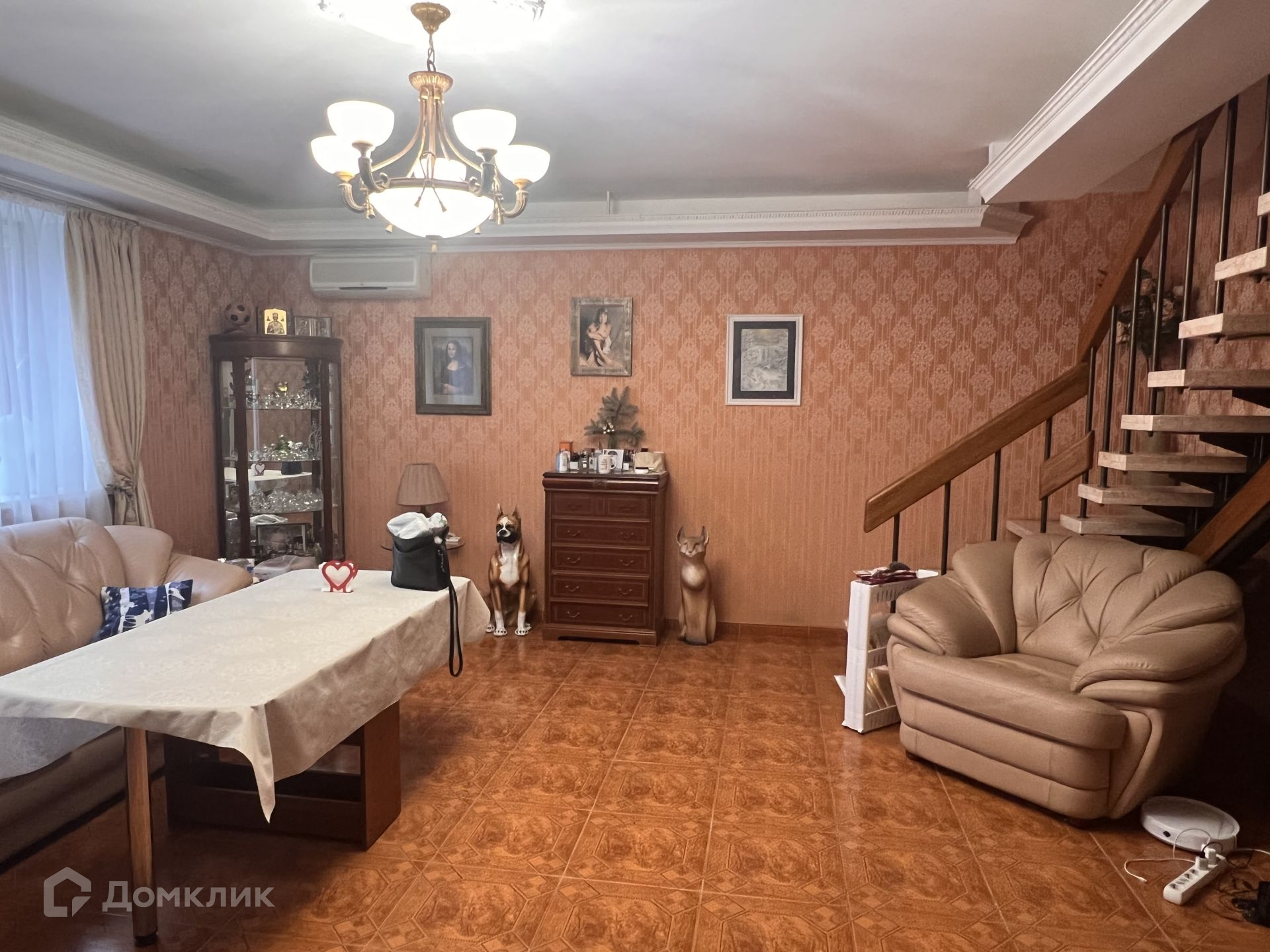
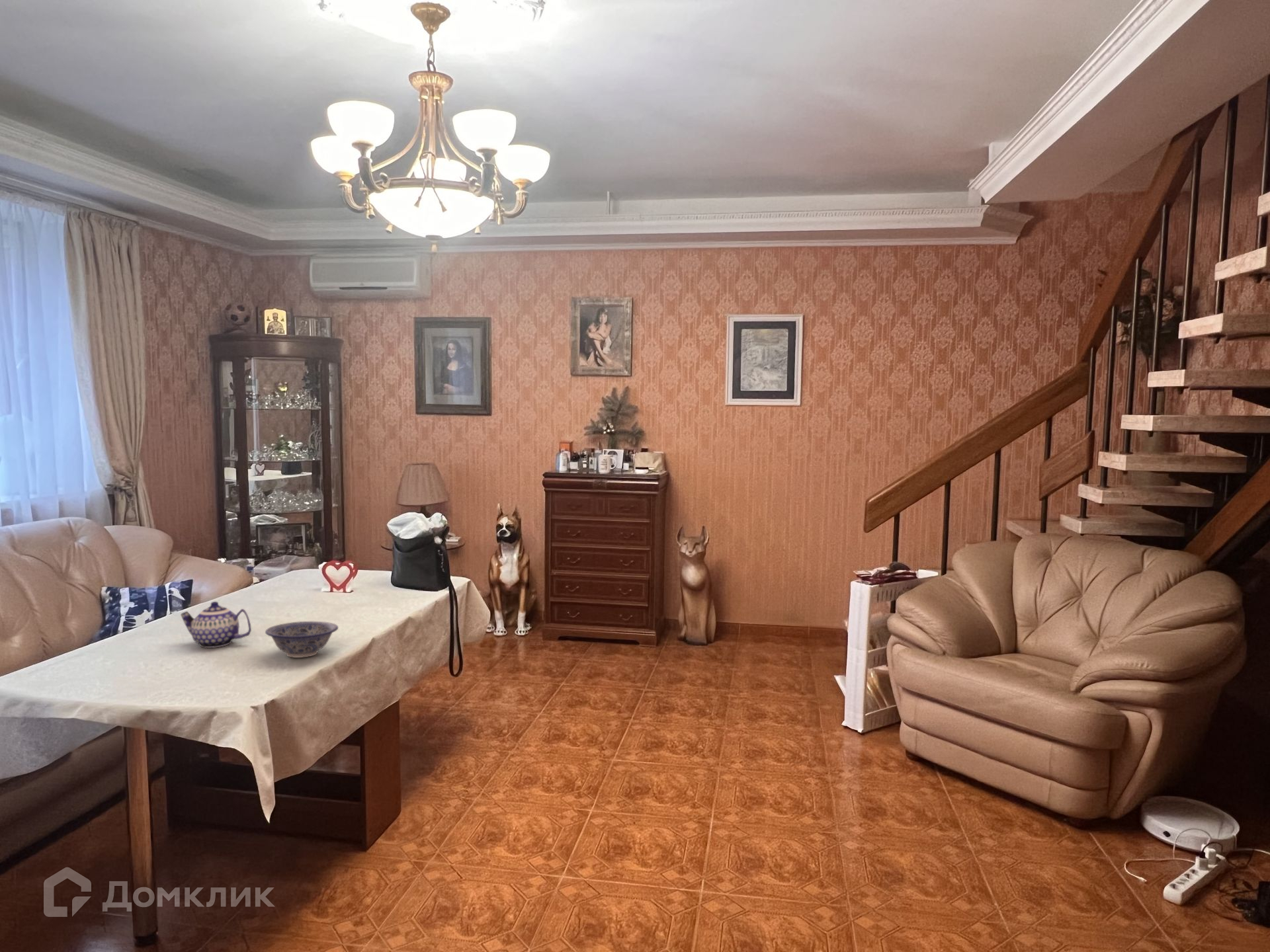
+ teapot (216, 623)
+ bowl (302, 641)
